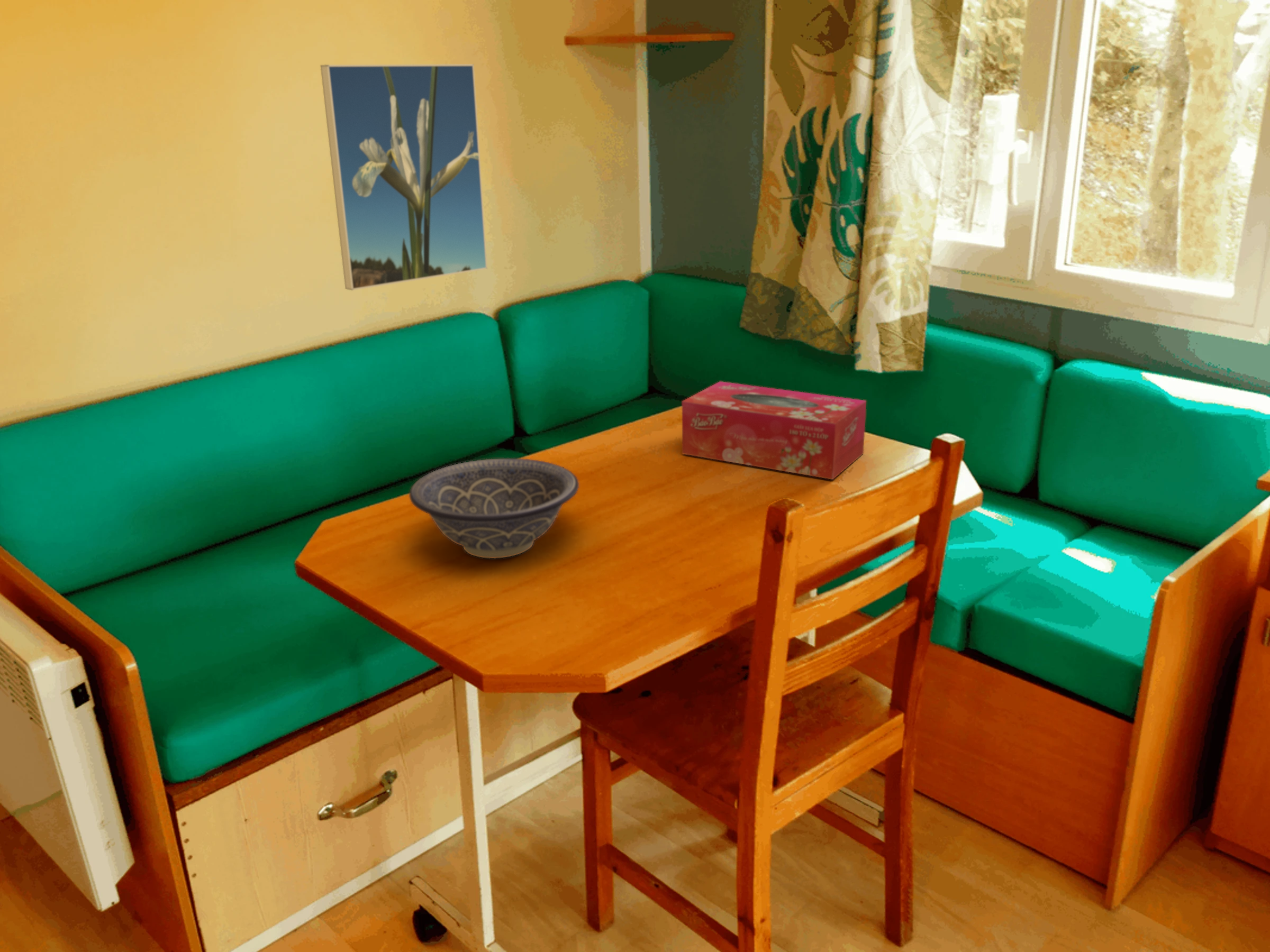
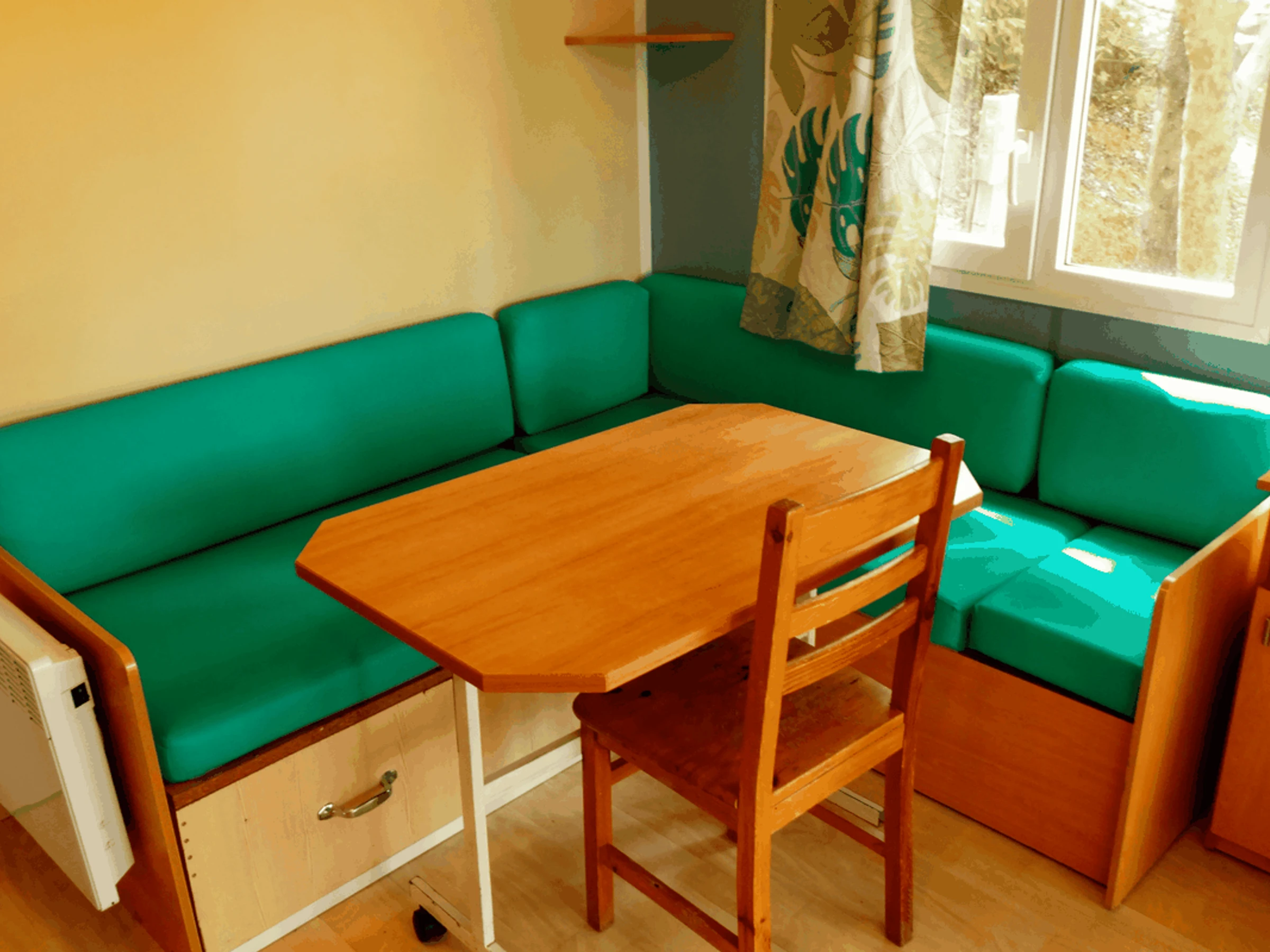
- tissue box (773, 427)
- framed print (410, 175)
- decorative bowl (496, 515)
